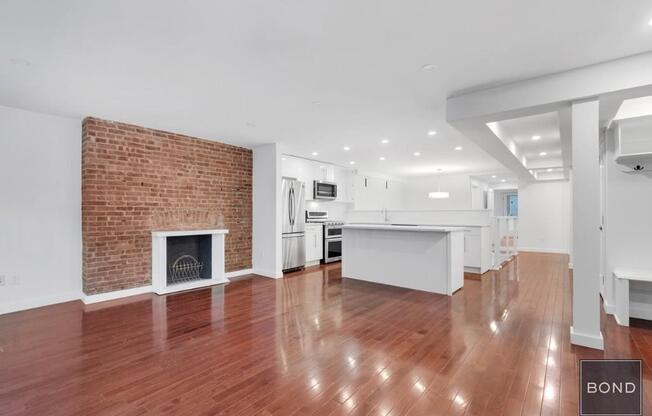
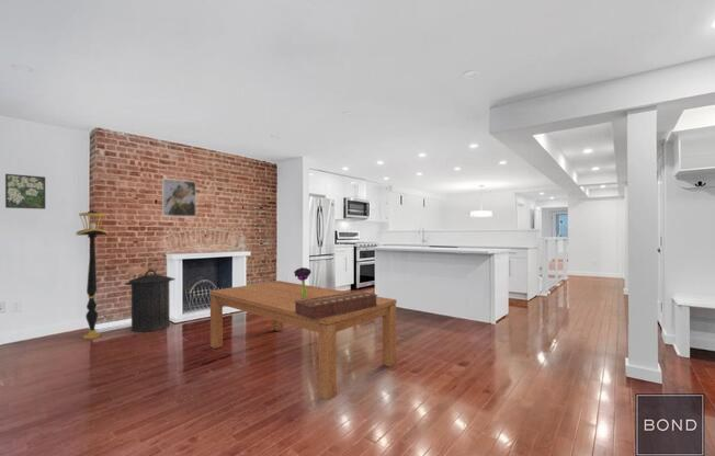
+ bouquet (303, 282)
+ trash can (150, 298)
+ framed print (25, 192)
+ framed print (179, 198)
+ floor lamp (92, 273)
+ dining table (296, 324)
+ decorative box (337, 303)
